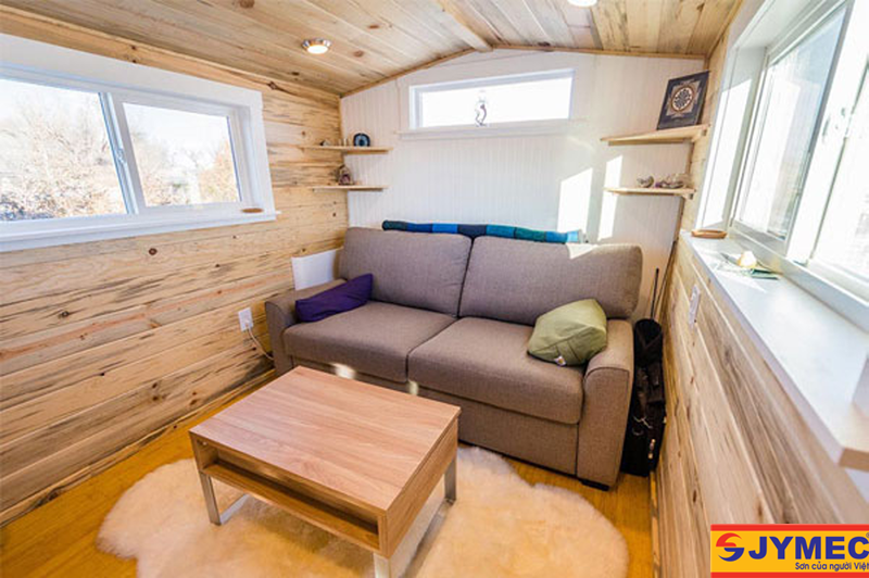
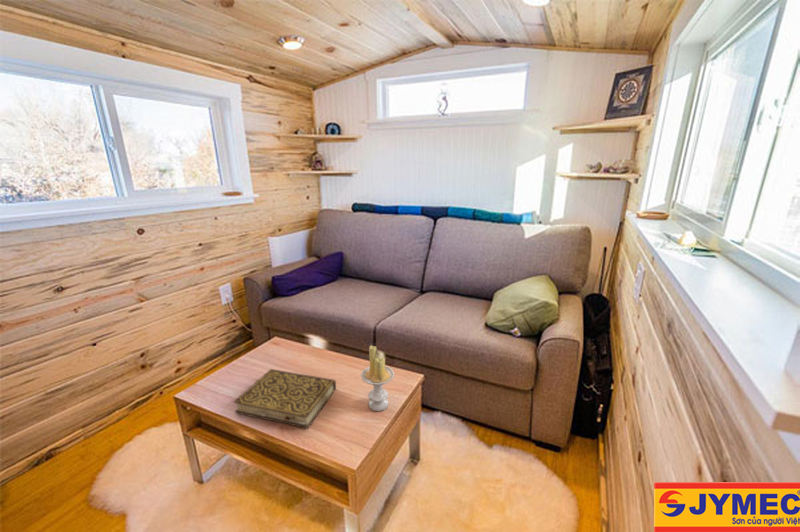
+ book (283, 395)
+ candle (377, 376)
